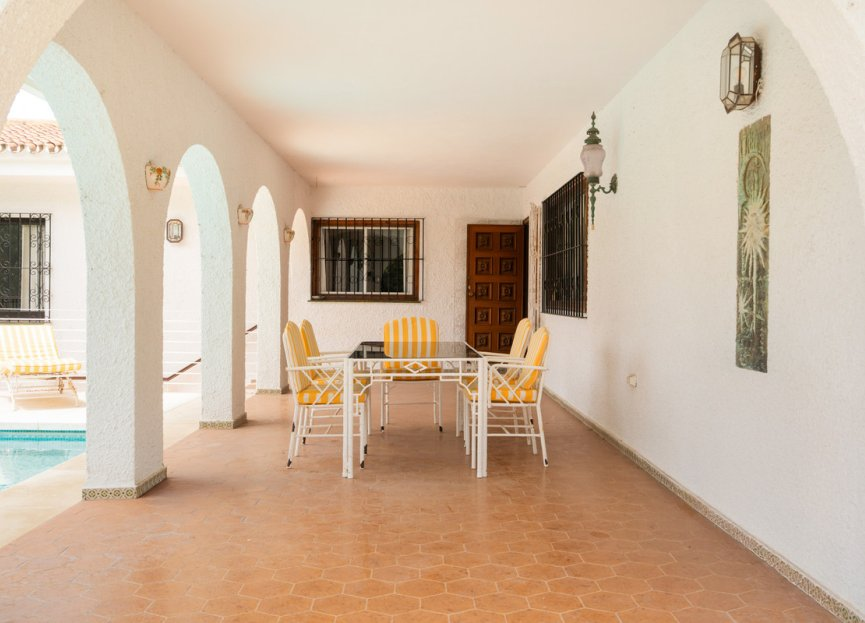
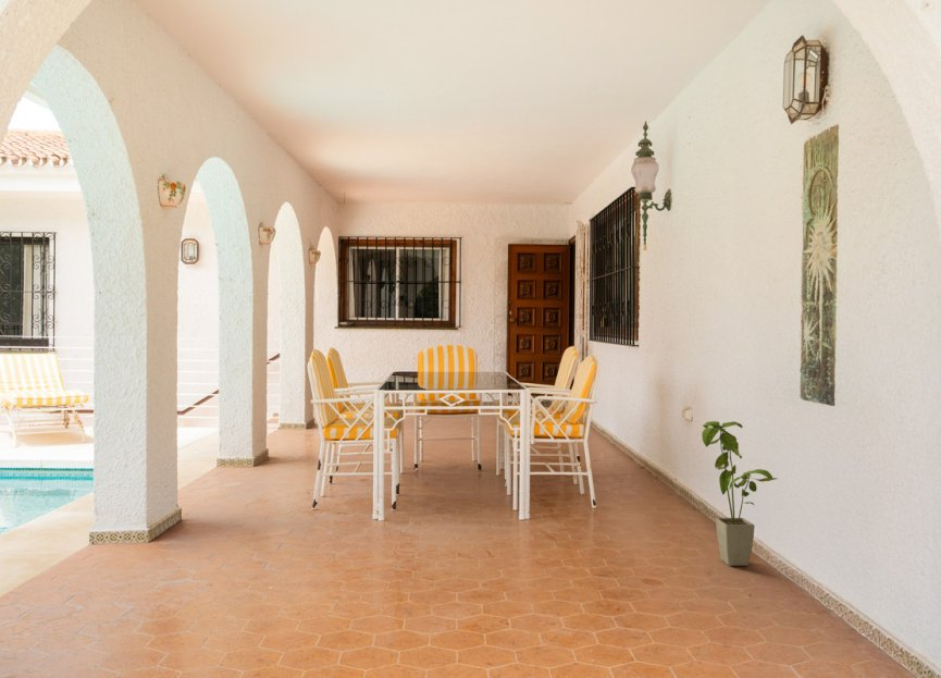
+ house plant (732, 494)
